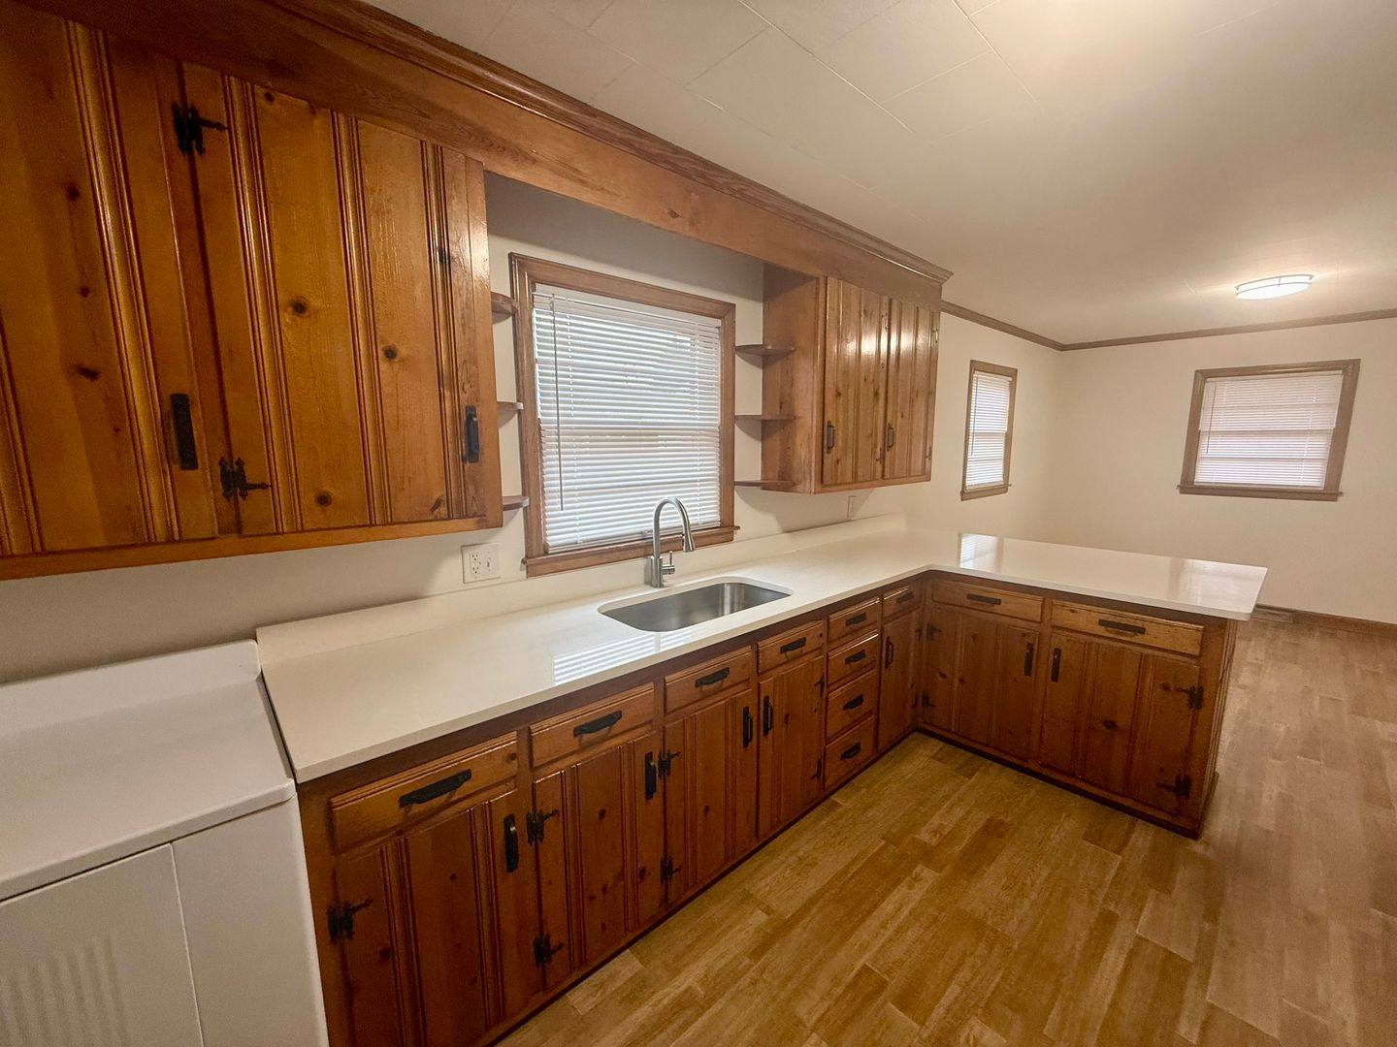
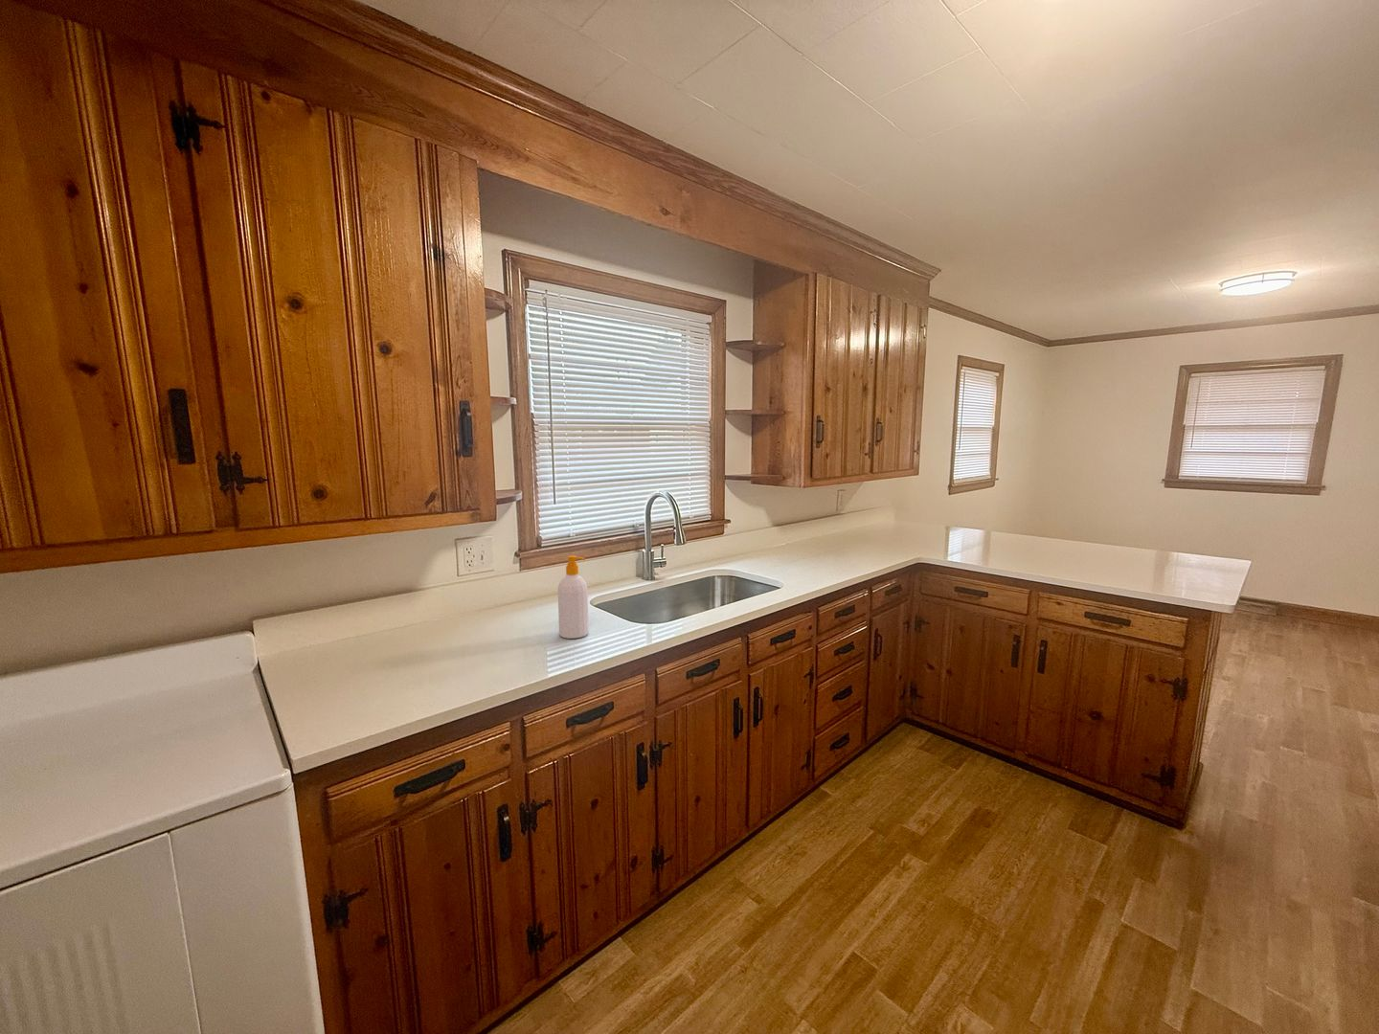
+ soap bottle (573, 595)
